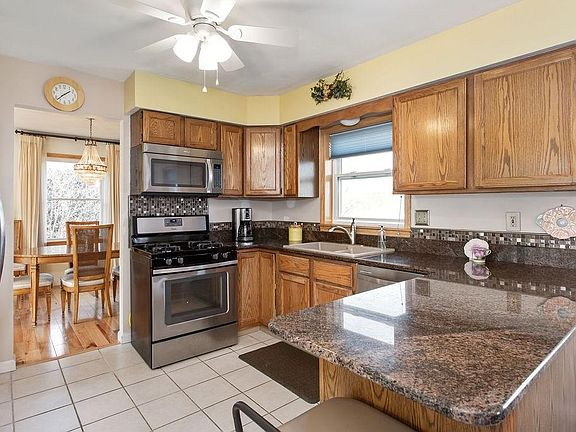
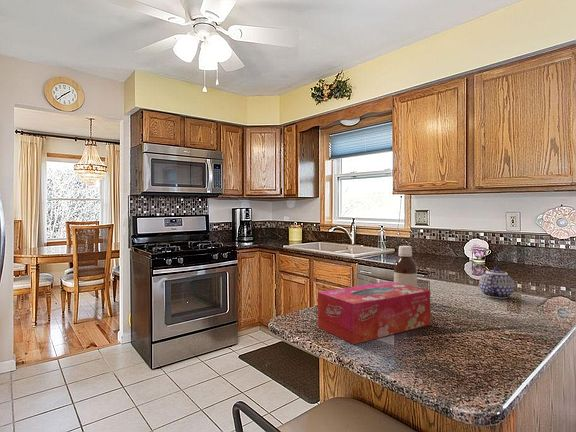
+ tissue box (374, 308)
+ teapot (496, 281)
+ bottle (405, 273)
